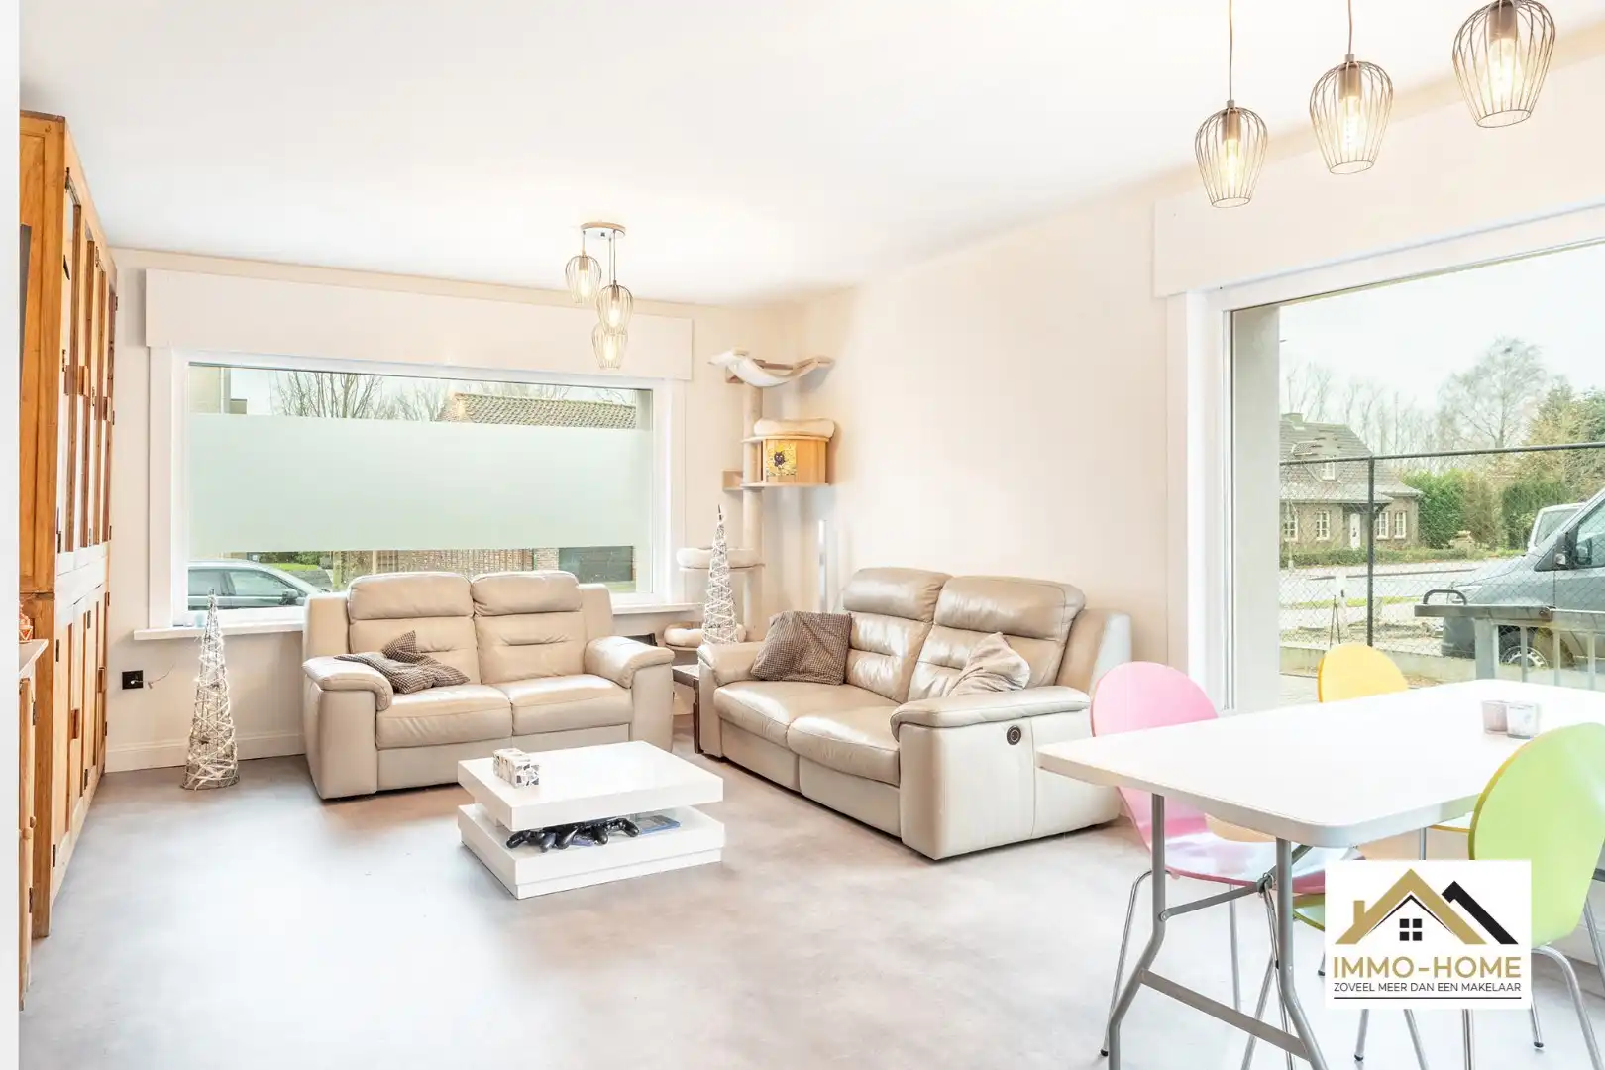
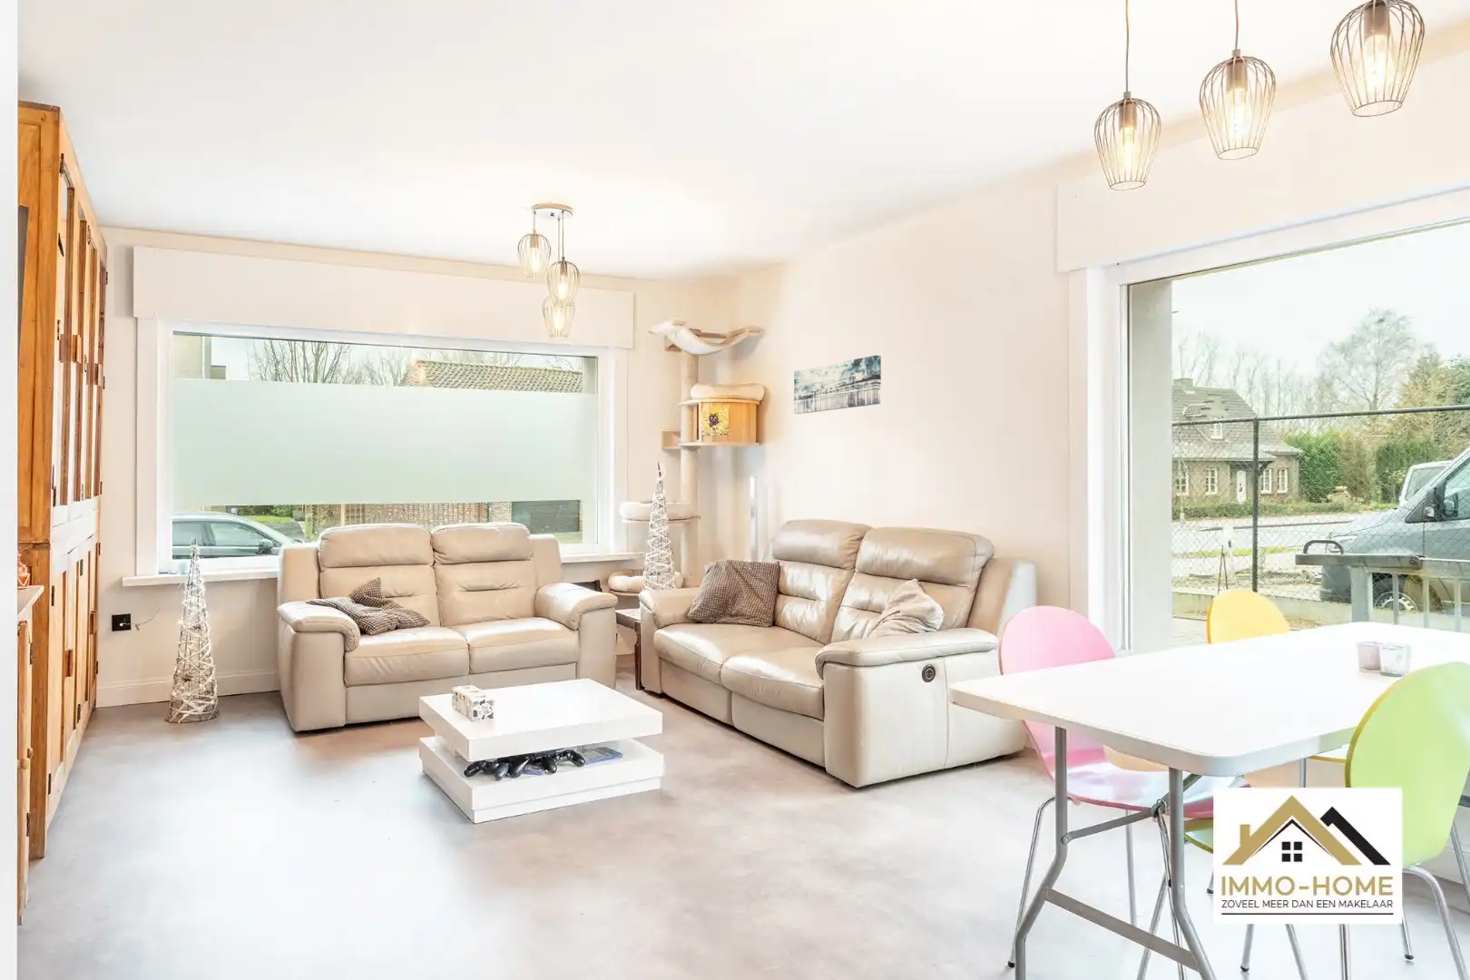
+ wall art (835, 386)
